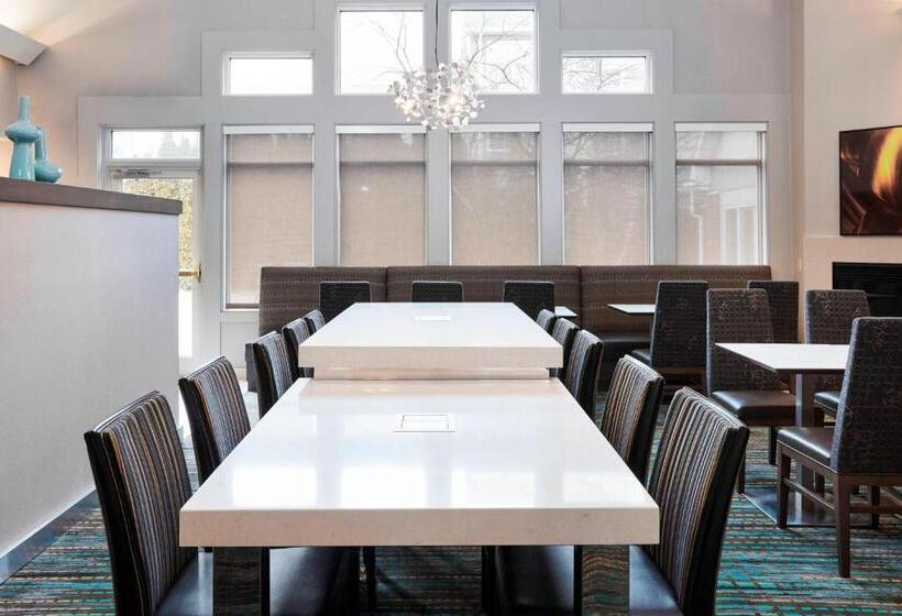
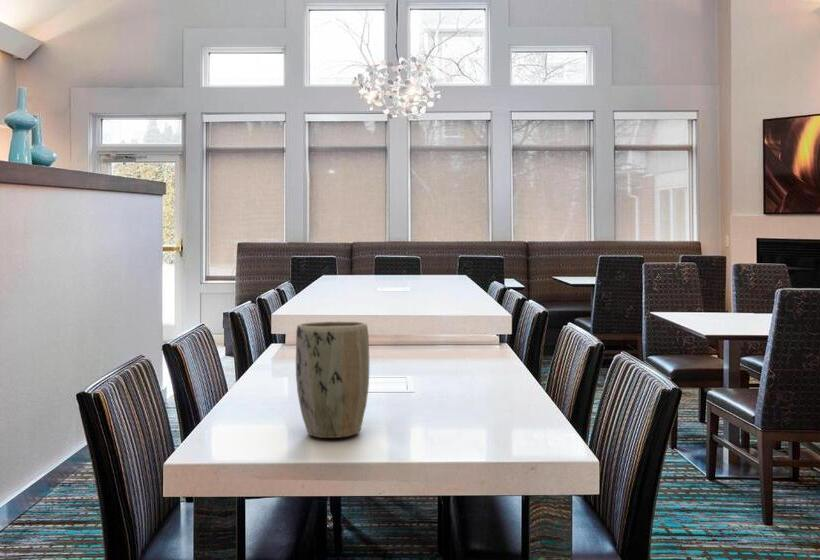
+ plant pot (333, 378)
